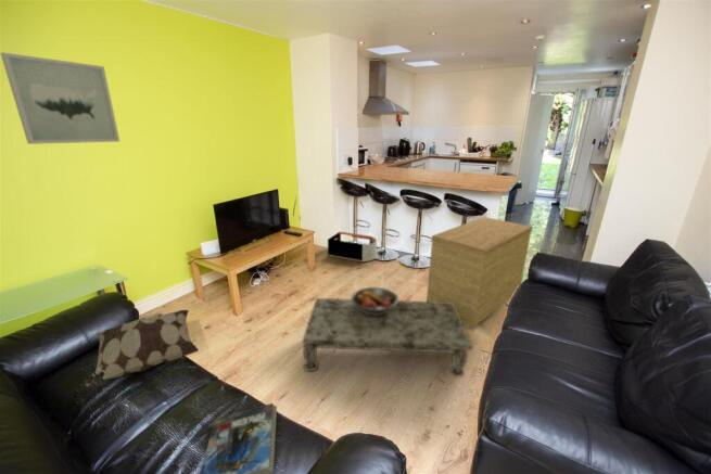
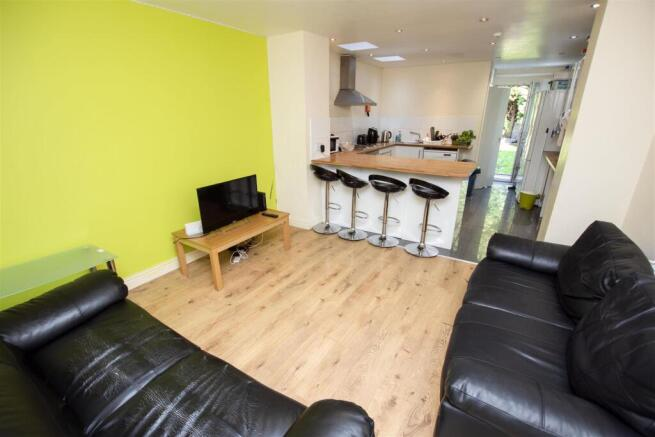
- side table (475, 266)
- decorative pillow (144, 343)
- wall art (67, 103)
- storage bin (354, 246)
- coffee table (383, 335)
- fruit bowl (374, 302)
- magazine (241, 440)
